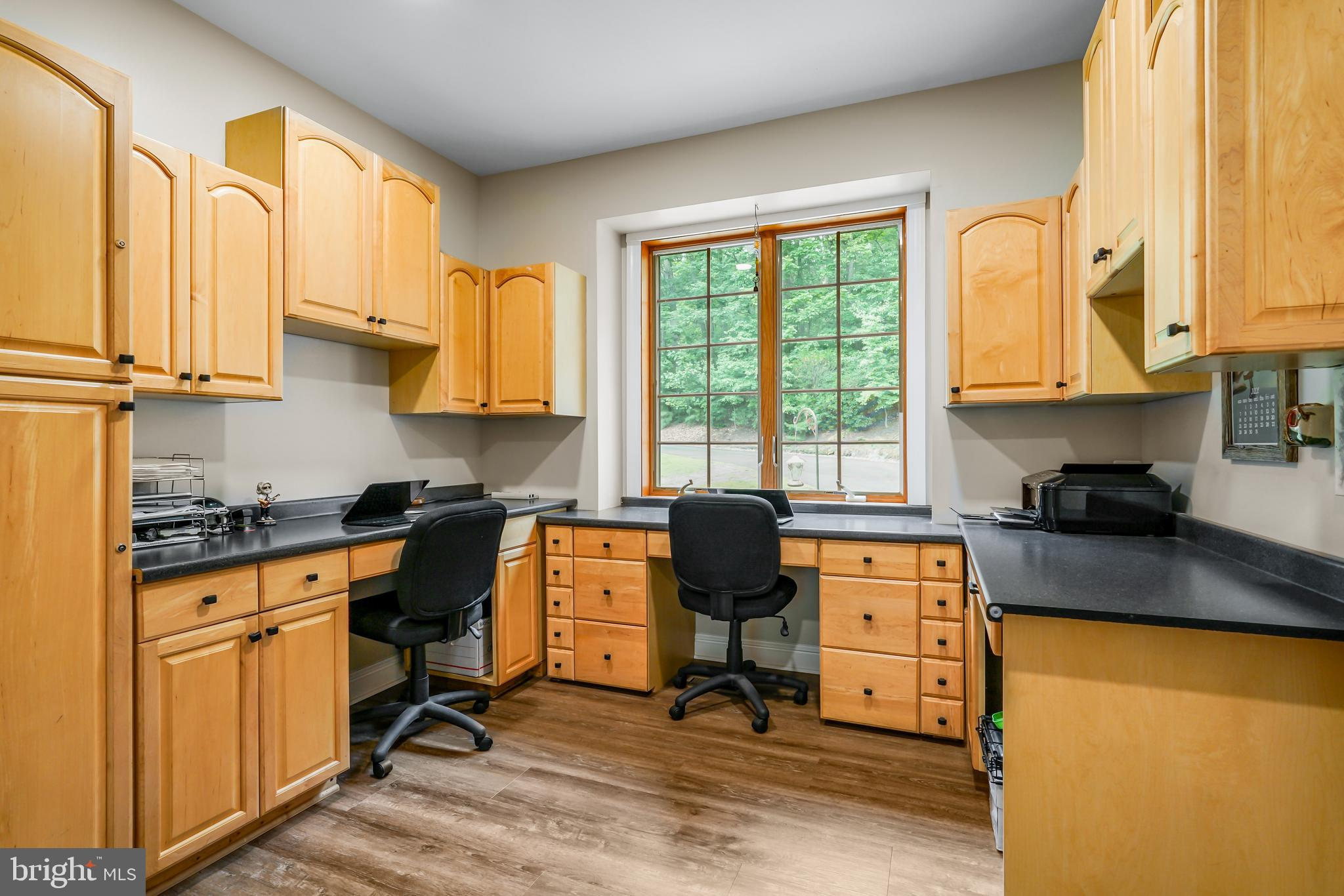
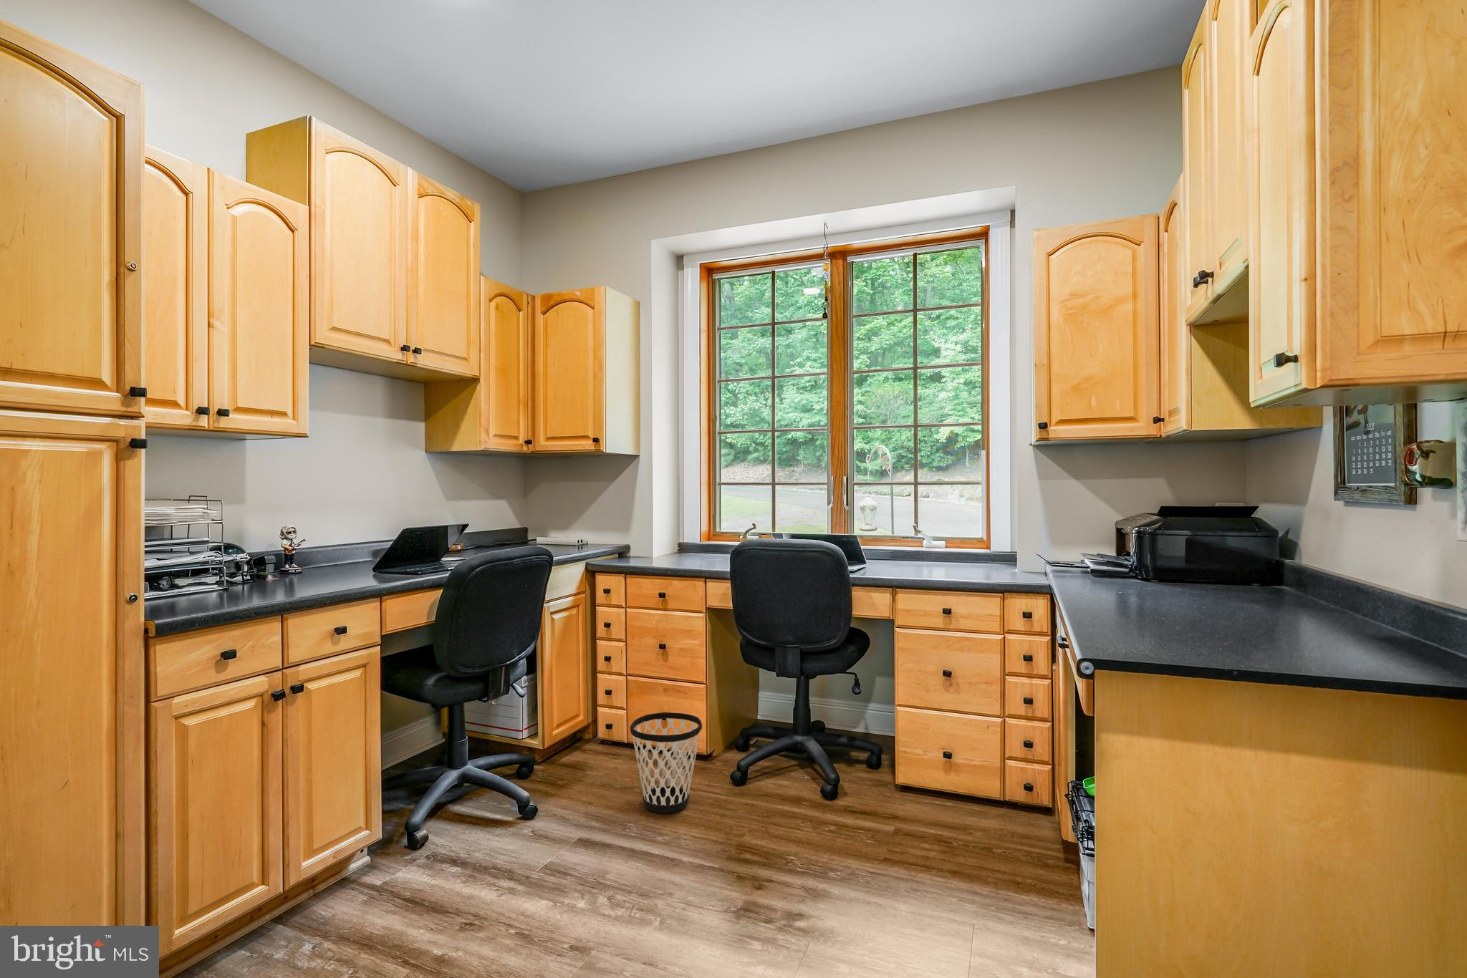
+ wastebasket (668, 763)
